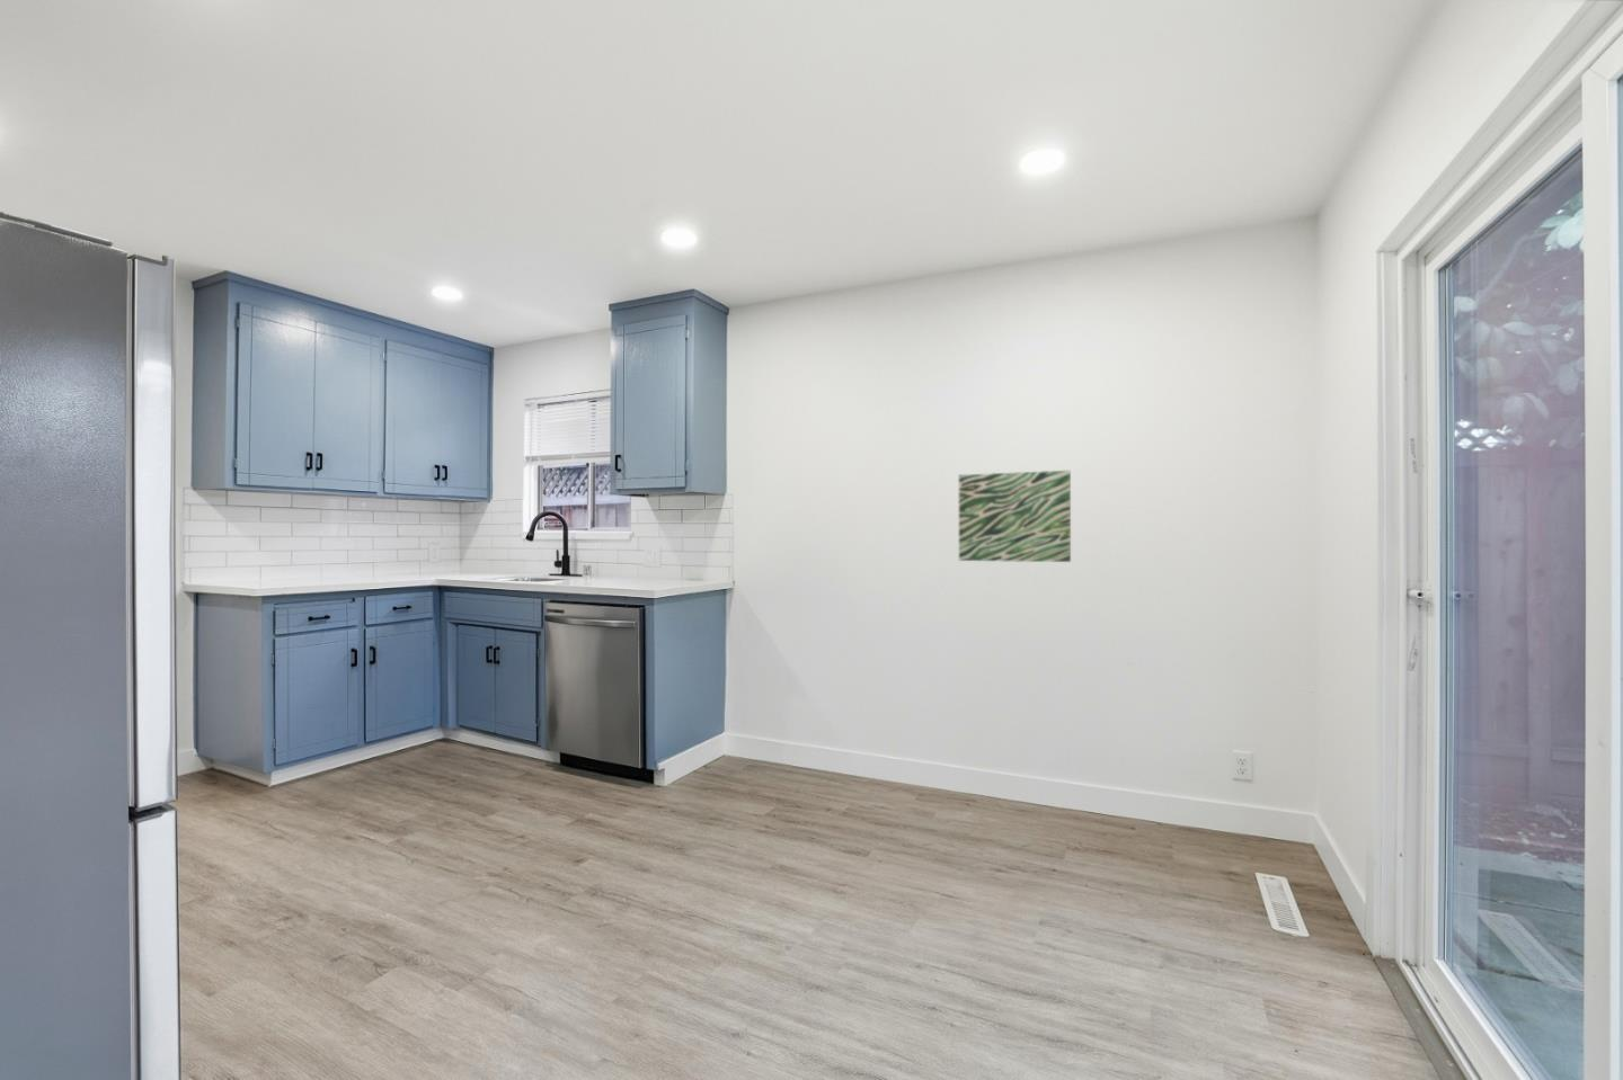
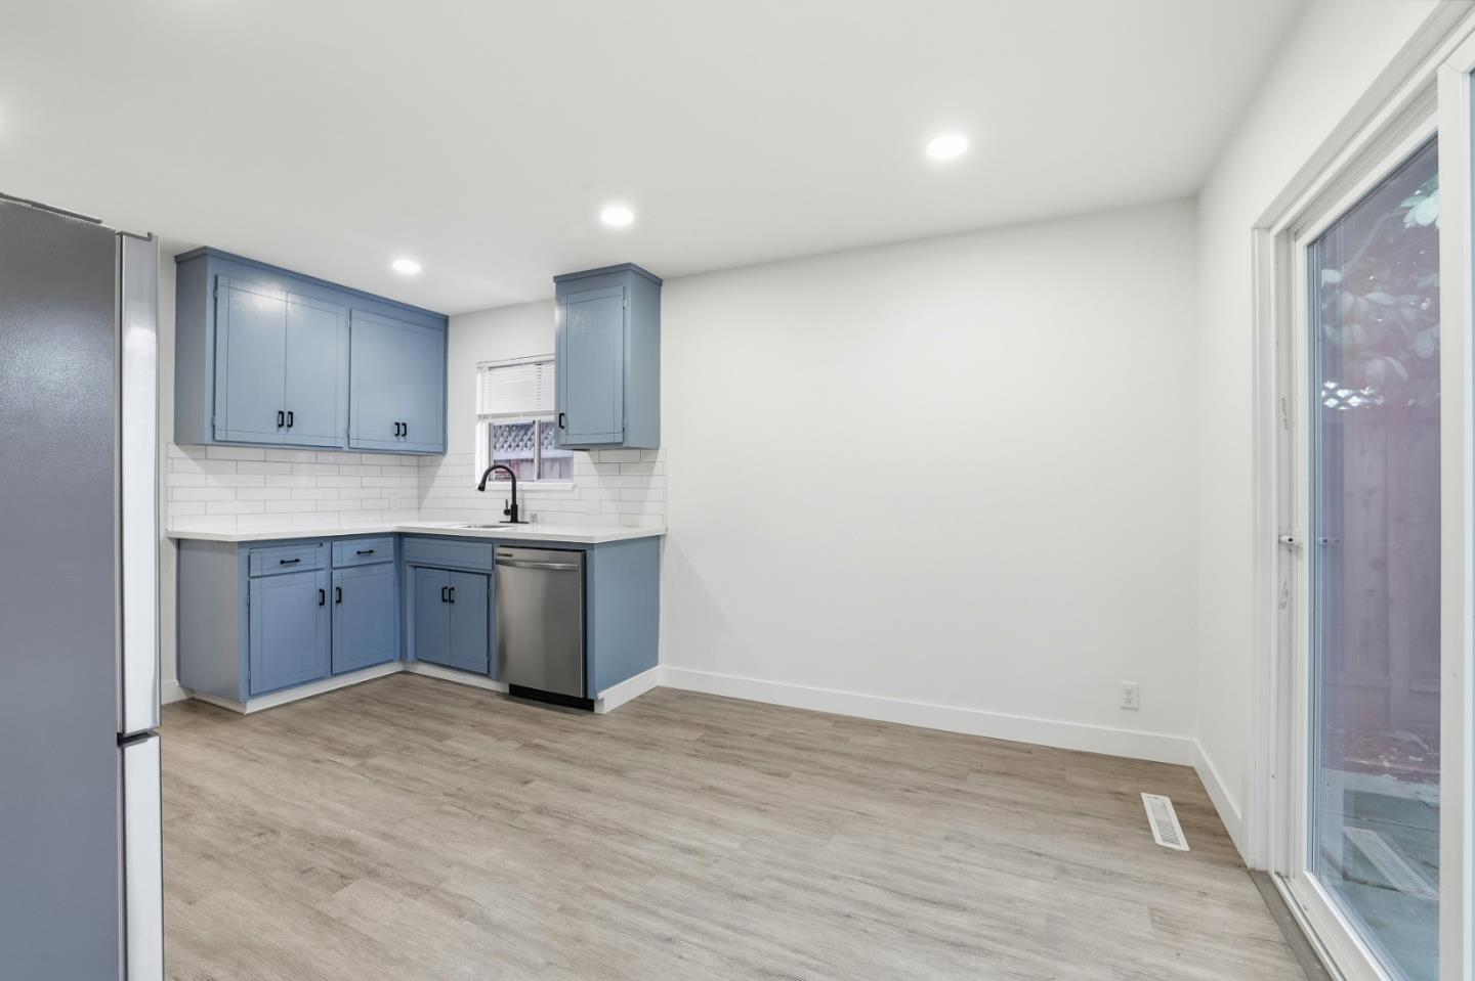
- wall art (1012, 517)
